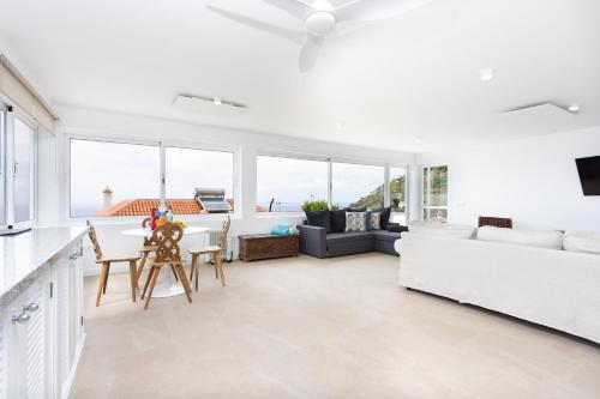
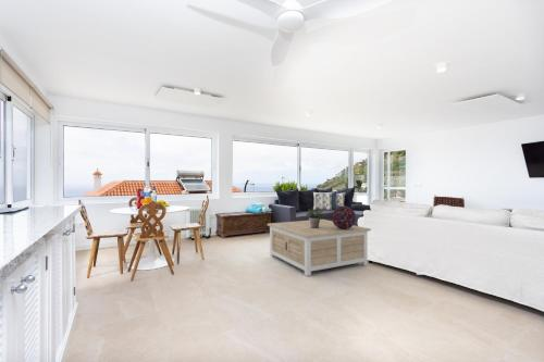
+ decorative sphere (343, 216)
+ potted plant (314, 217)
+ coffee table (316, 242)
